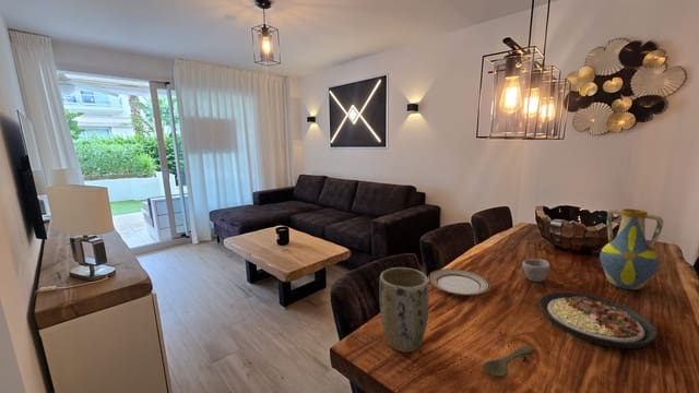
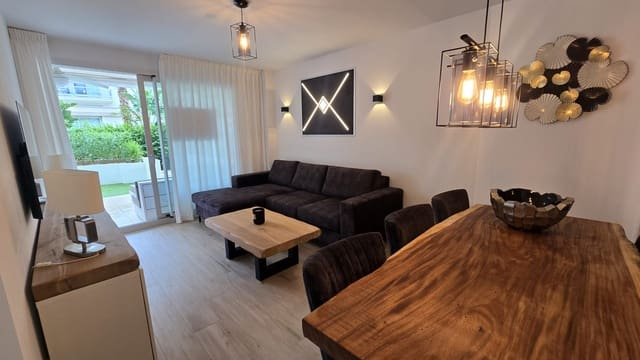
- spoon (510, 358)
- plant pot (403, 309)
- plate (458, 283)
- cup (537, 270)
- plate (592, 315)
- vase (629, 249)
